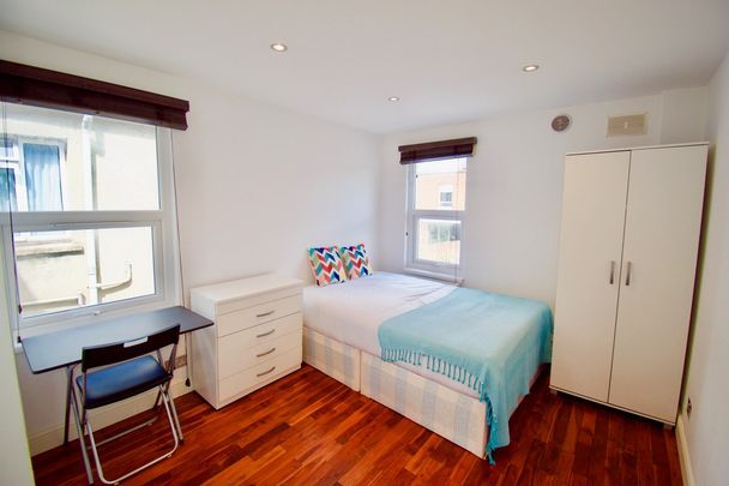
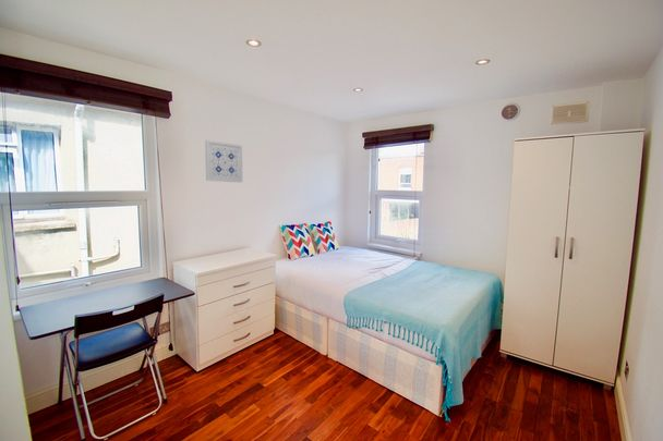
+ wall art (225, 162)
